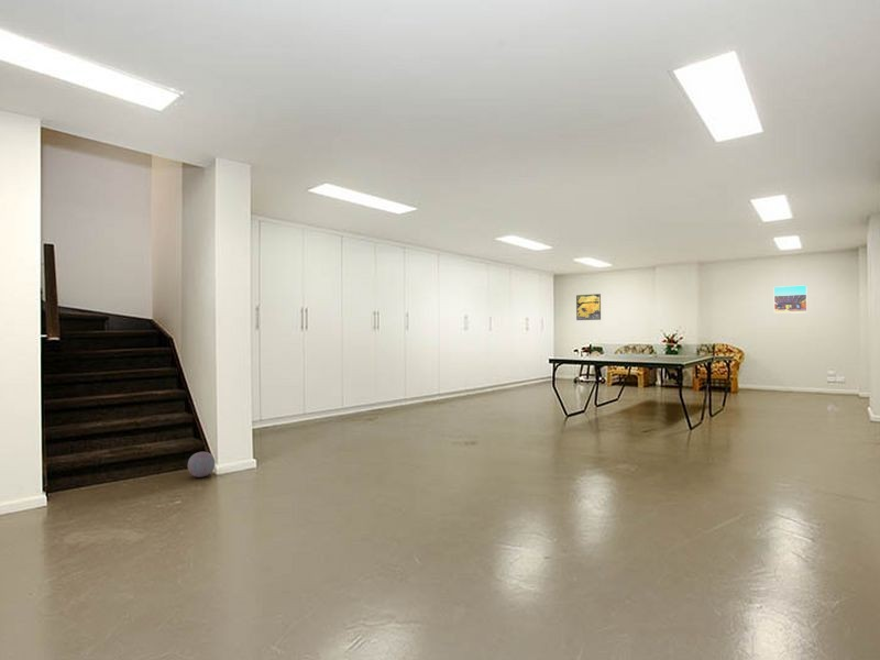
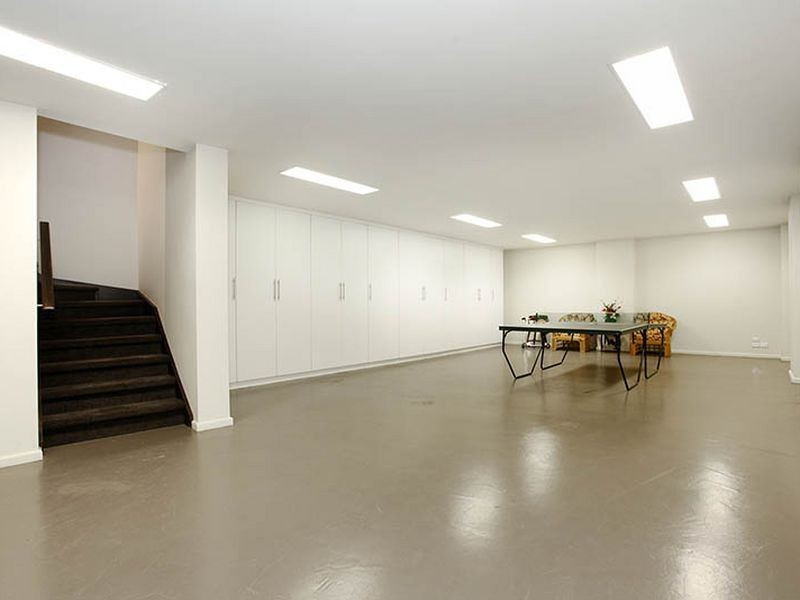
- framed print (790, 299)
- decorative ball (201, 464)
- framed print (587, 307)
